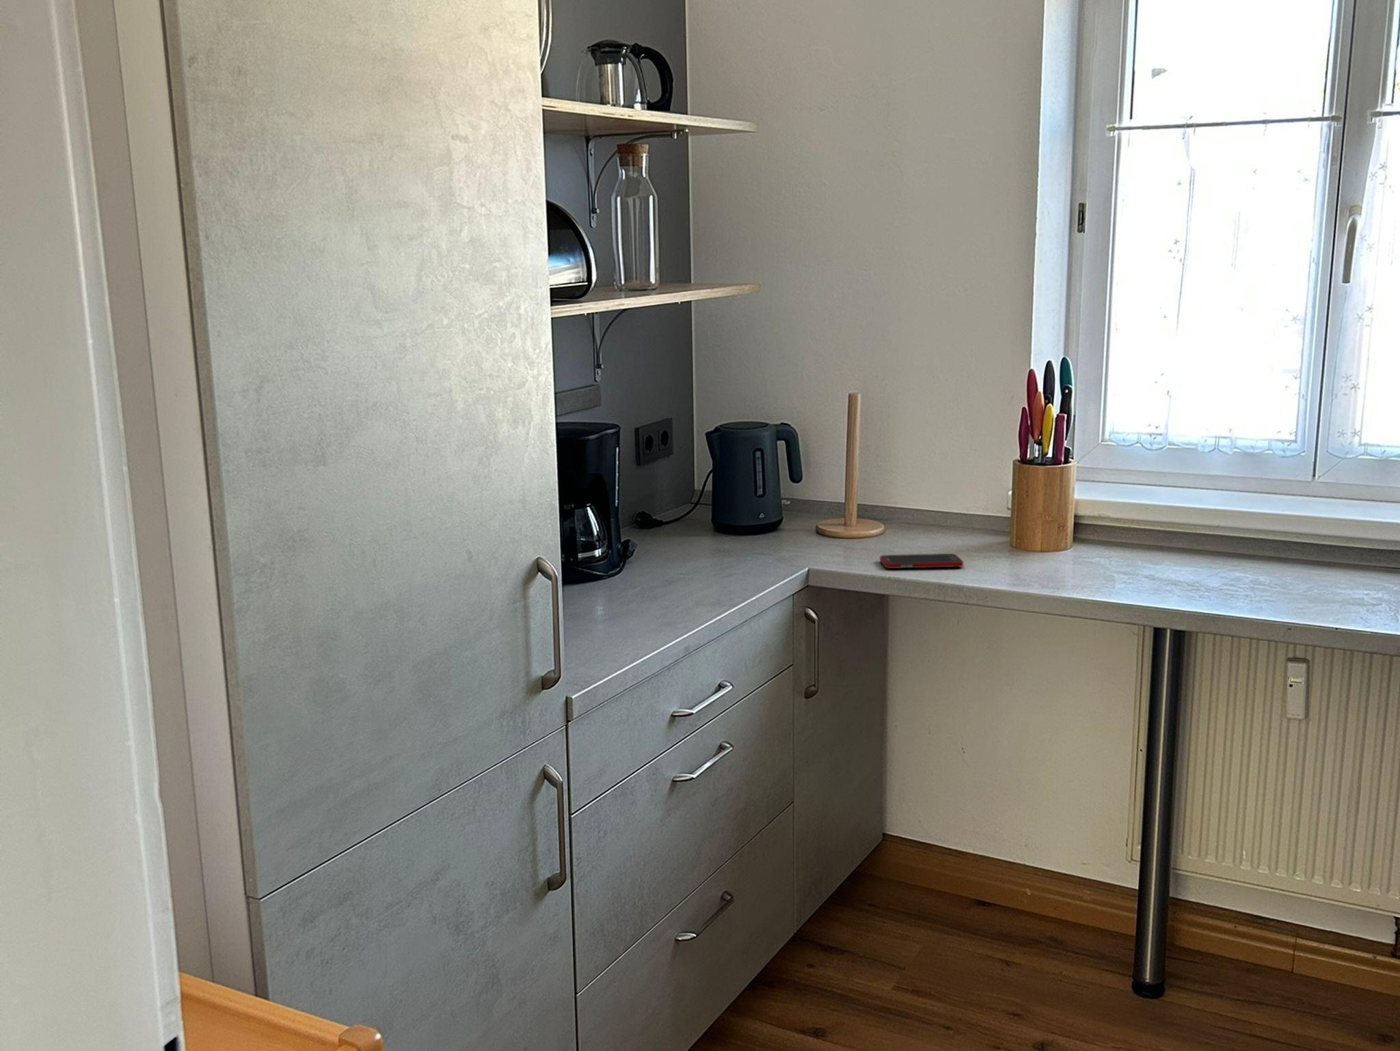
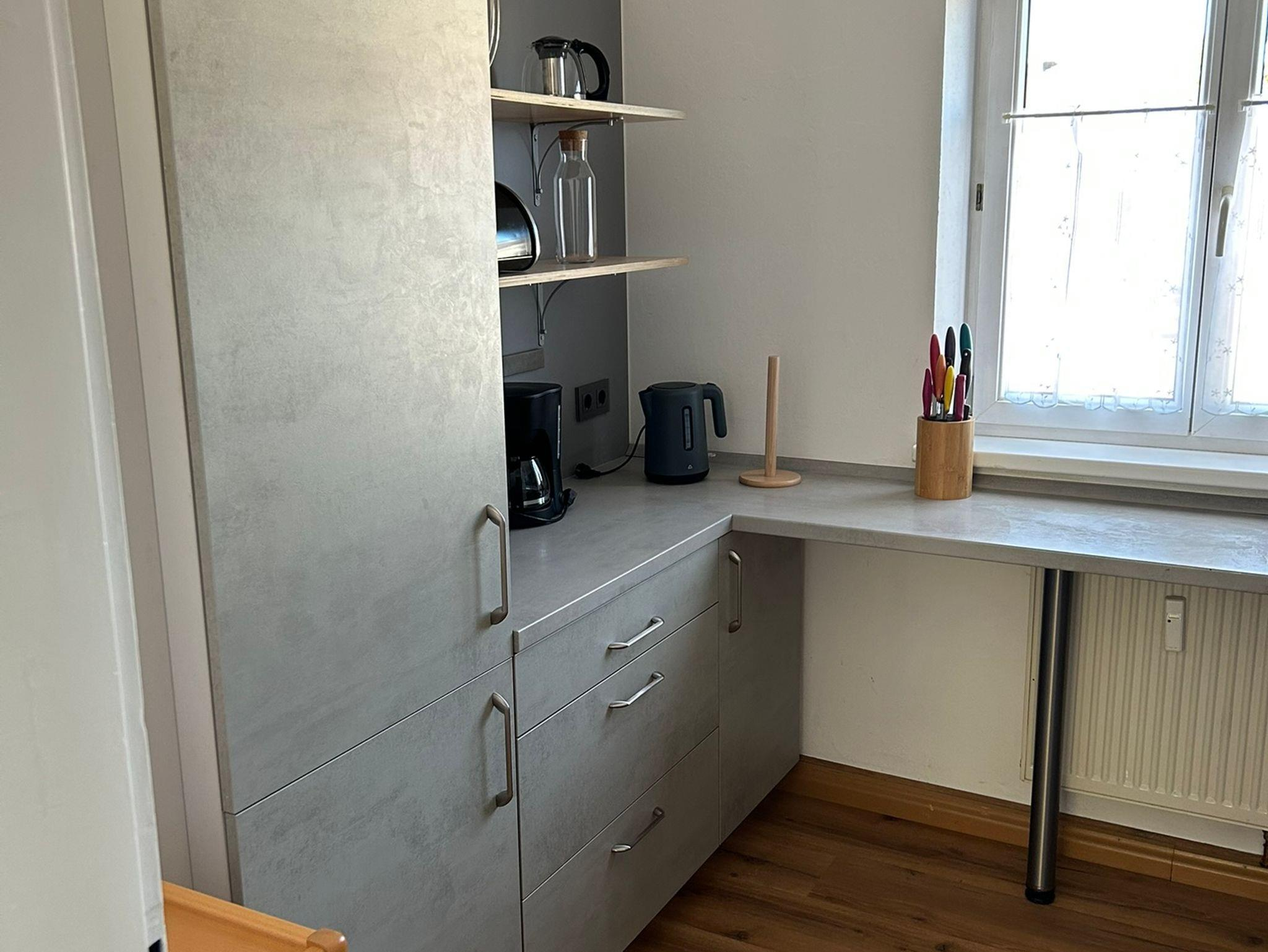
- cell phone (921, 561)
